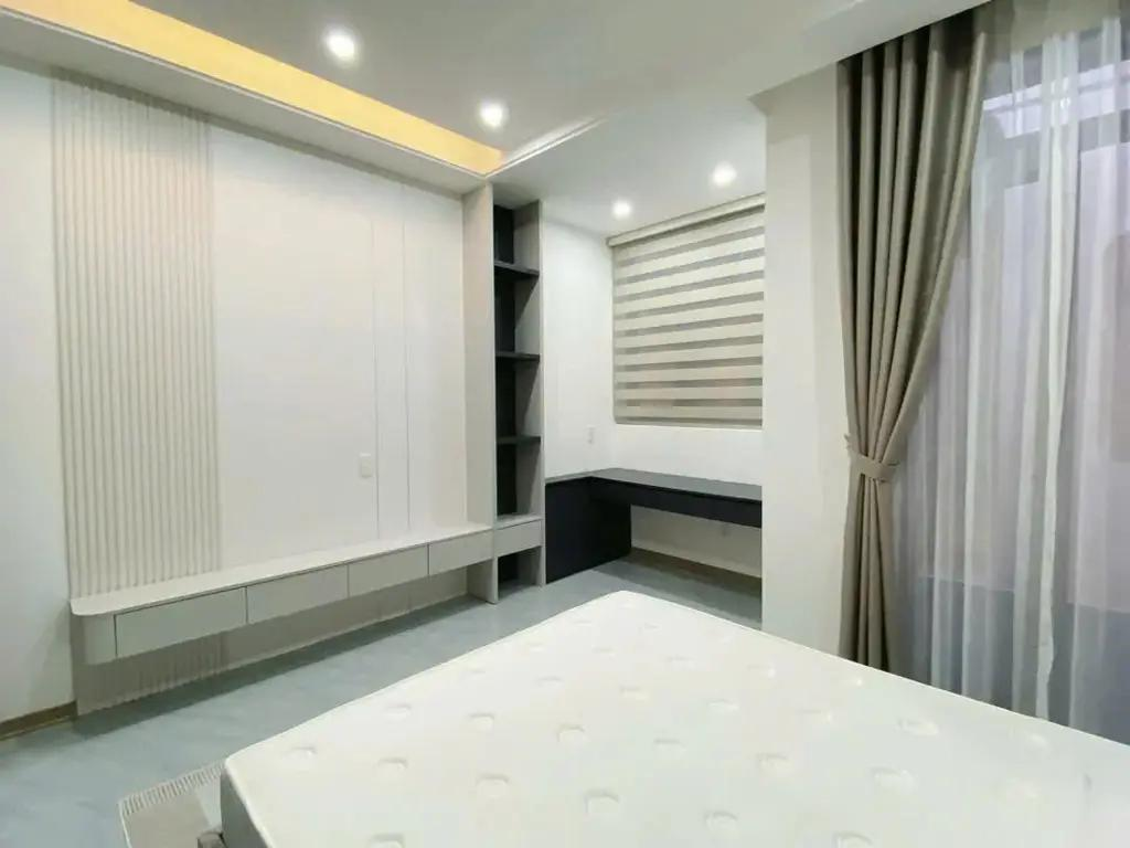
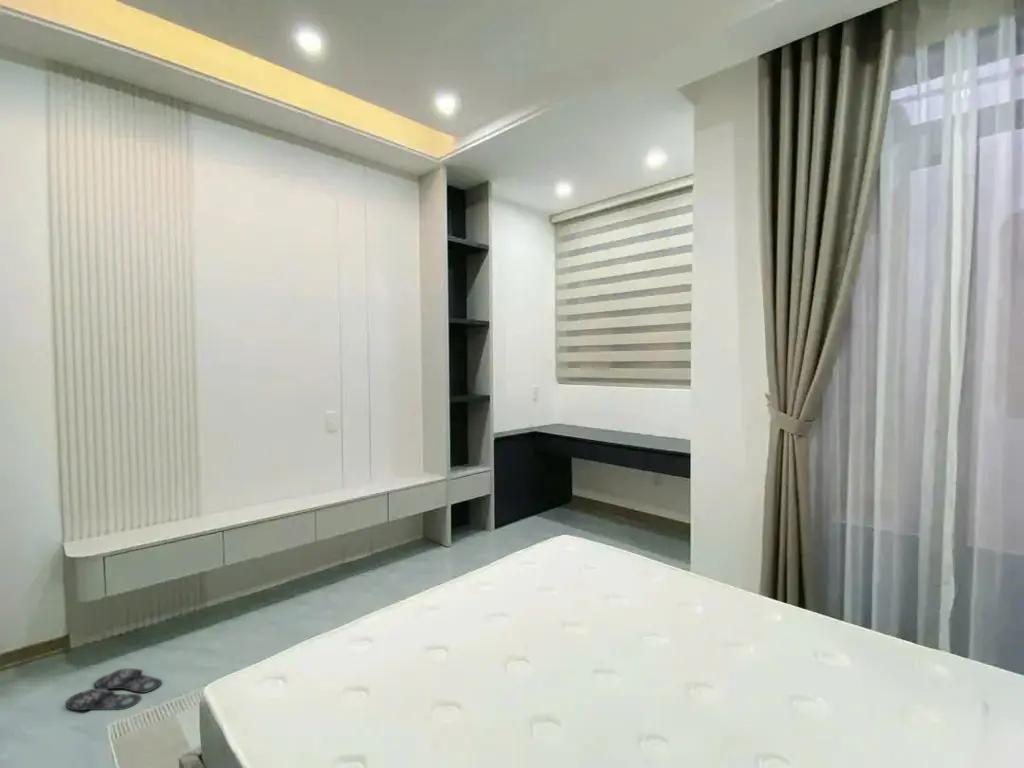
+ slippers (116, 688)
